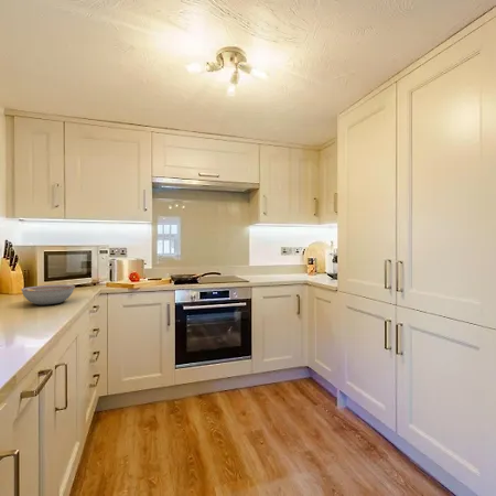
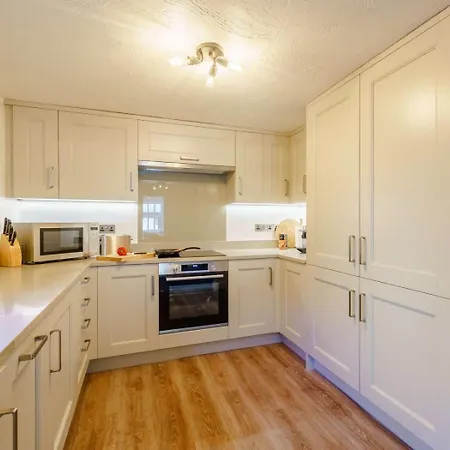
- bowl (48, 295)
